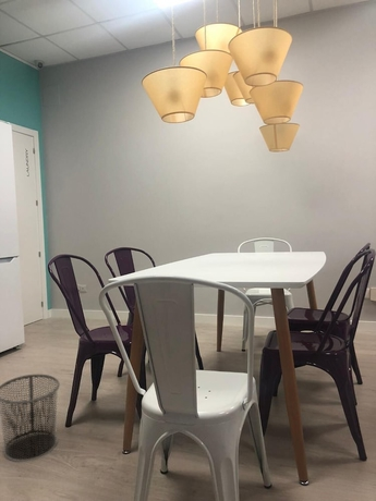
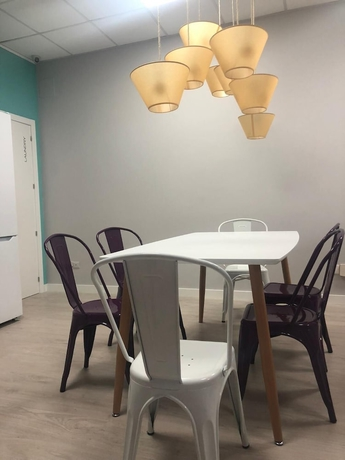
- waste bin (29, 417)
